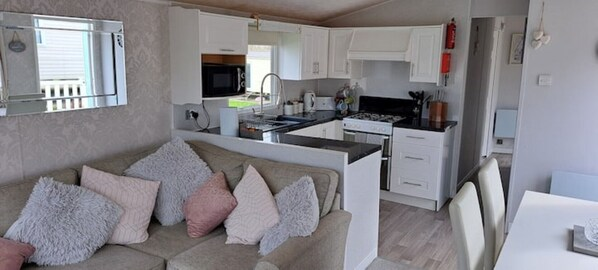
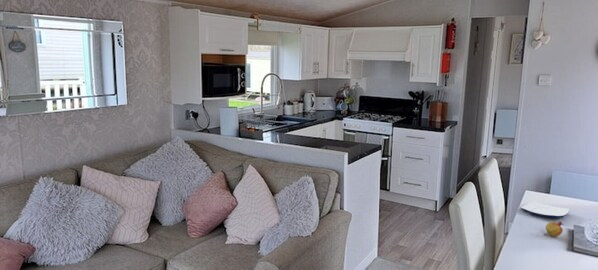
+ plate (544, 210)
+ fruit (554, 228)
